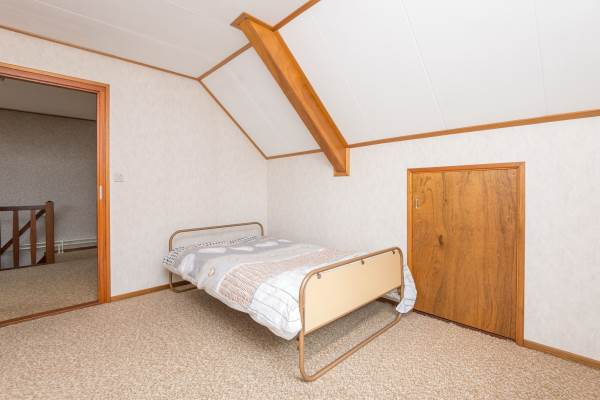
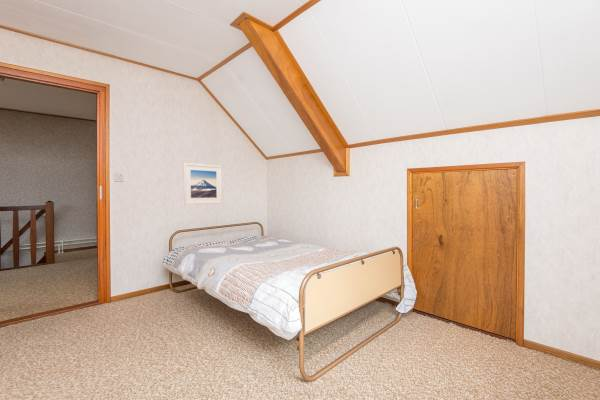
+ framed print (203, 184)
